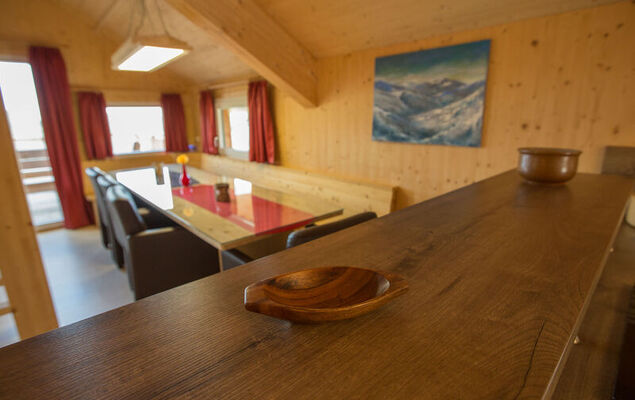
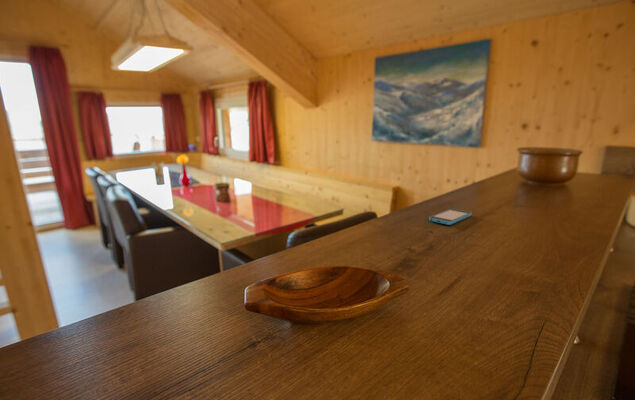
+ smartphone (450, 216)
